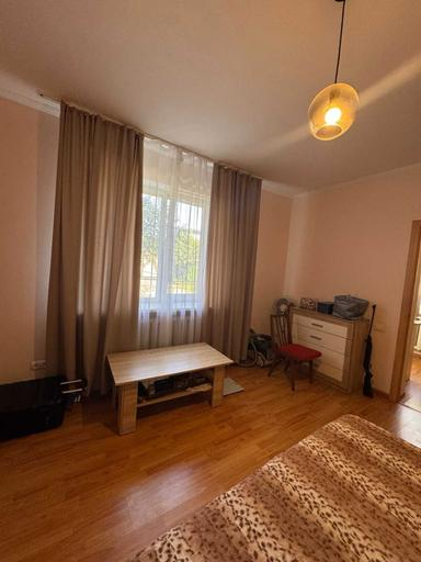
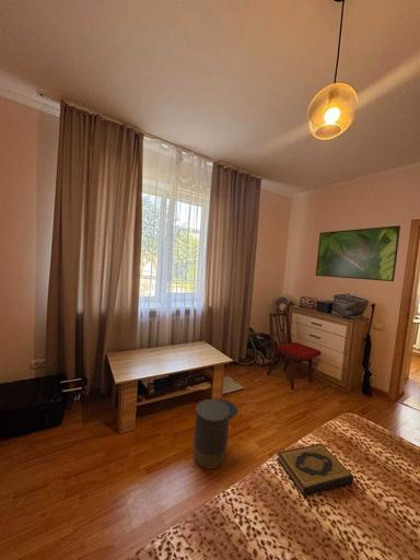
+ hardback book (313, 466)
+ trash can (215, 428)
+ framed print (352, 254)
